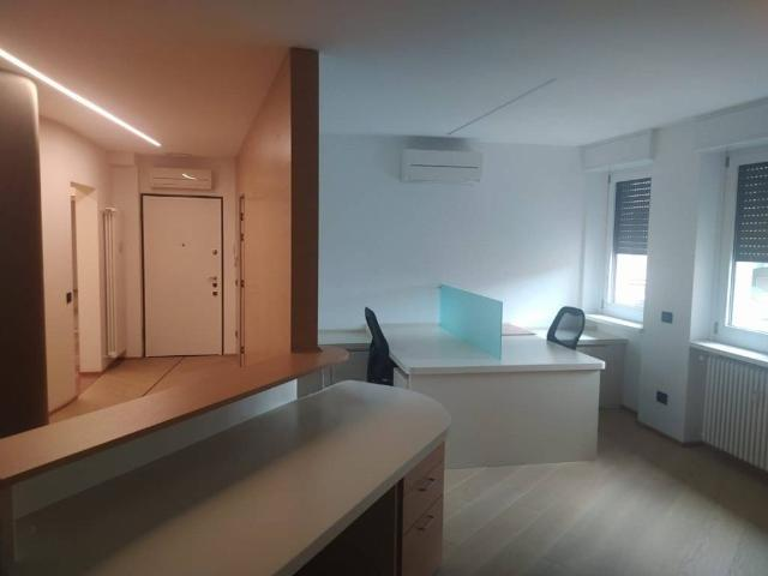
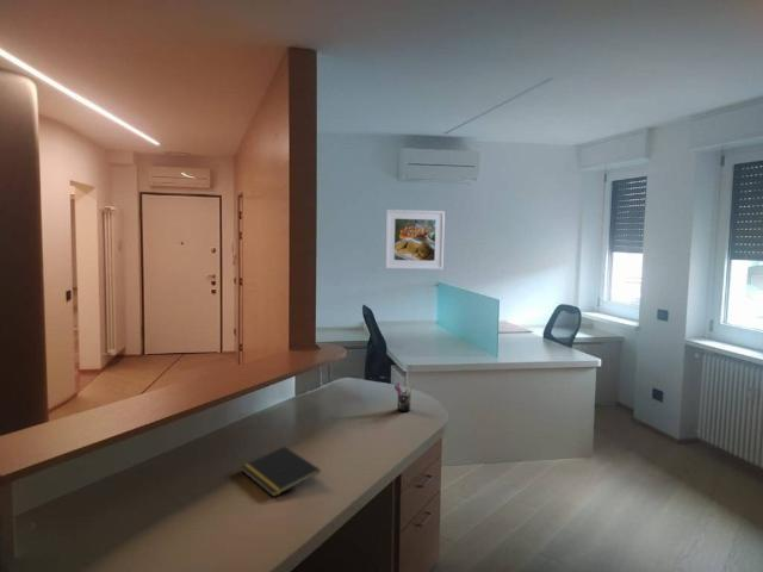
+ pen holder (403, 396)
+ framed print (414, 240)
+ notepad (279, 470)
